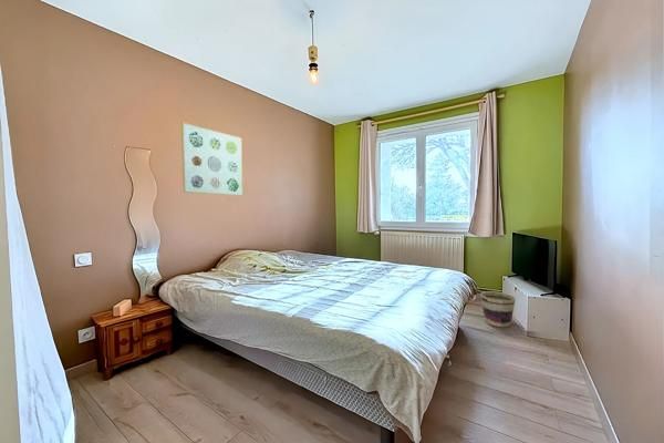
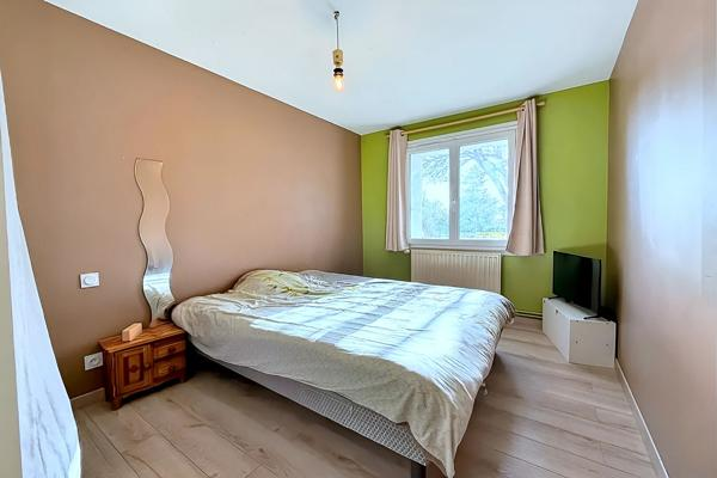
- basket (497, 309)
- wall art (215, 162)
